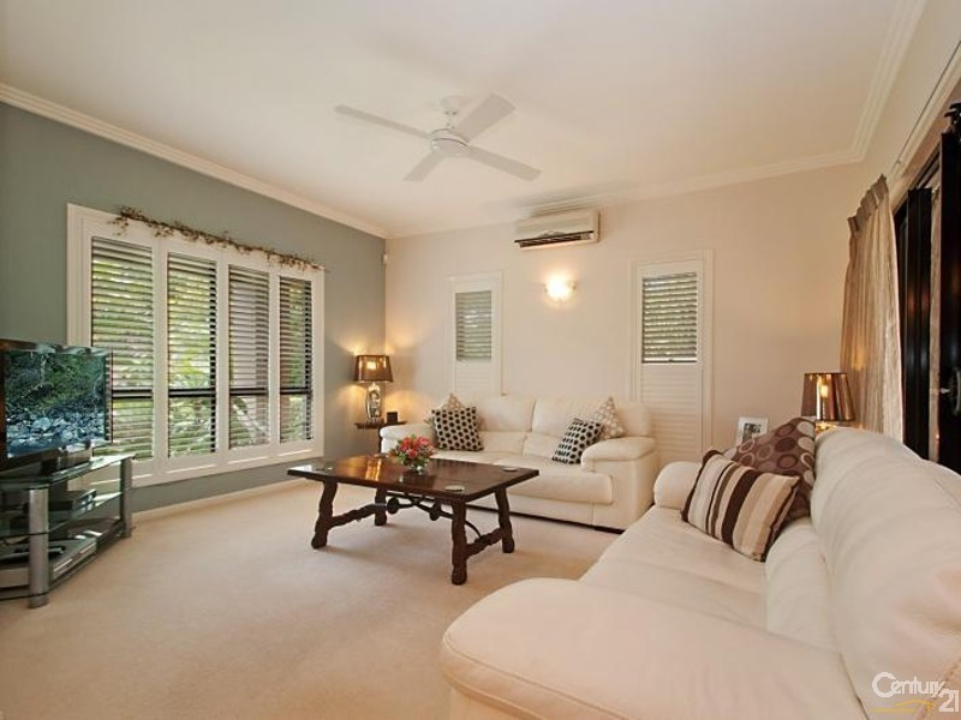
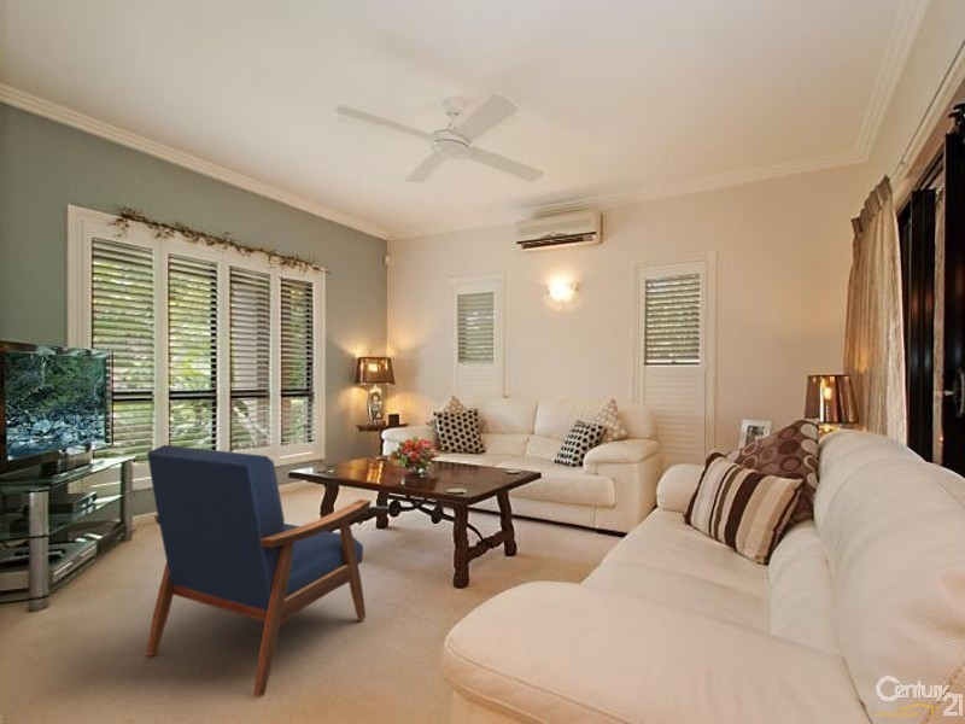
+ armchair (262, 538)
